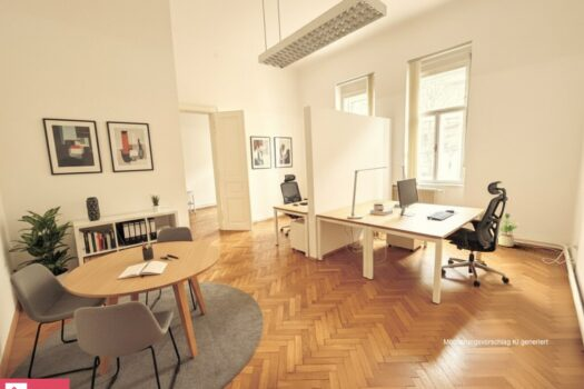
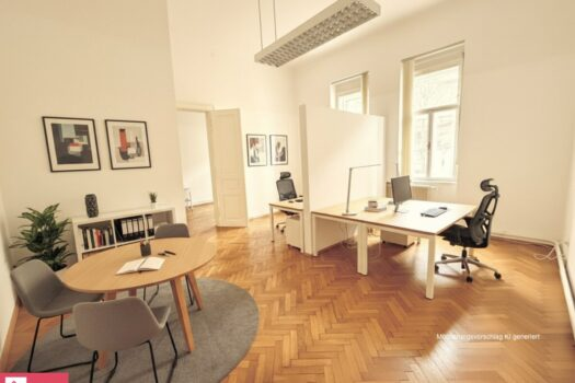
- potted plant (507, 228)
